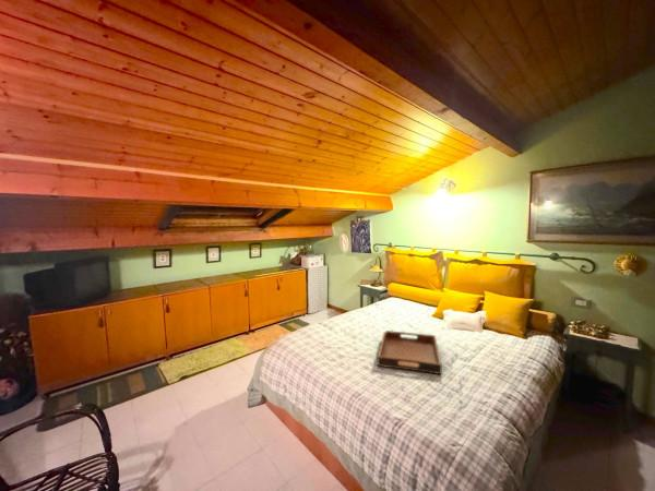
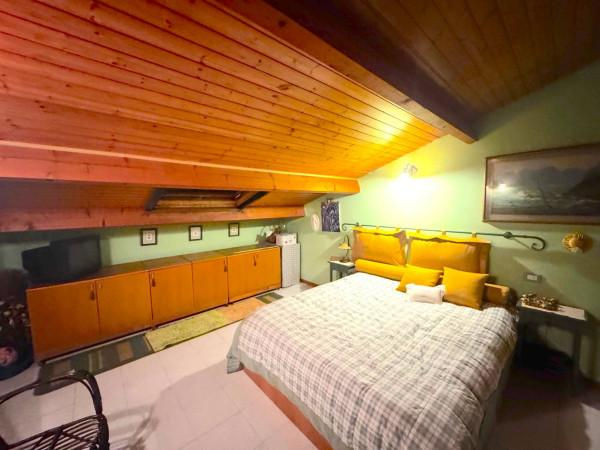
- serving tray (408, 349)
